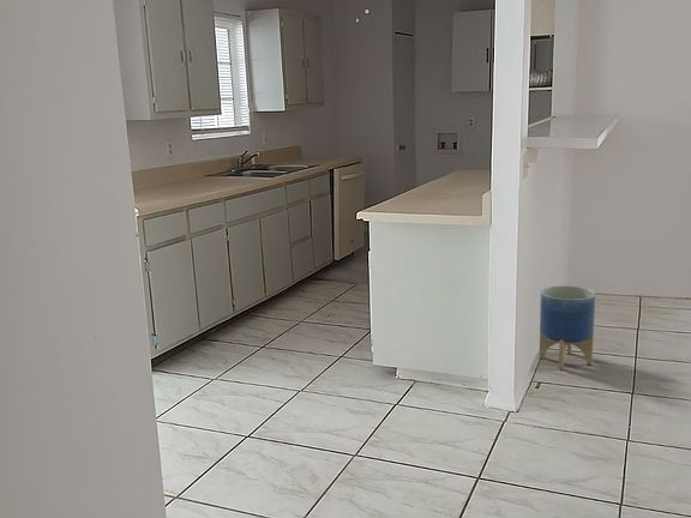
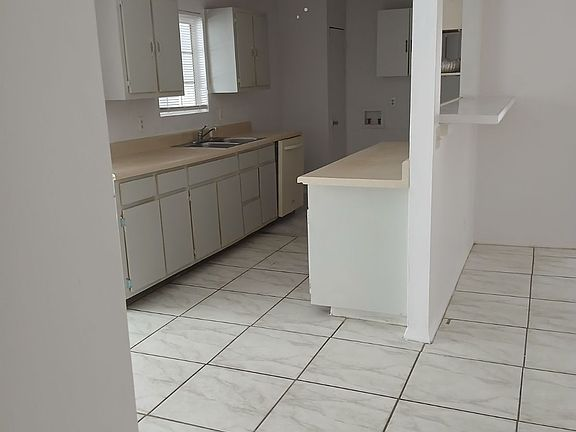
- planter (566, 326)
